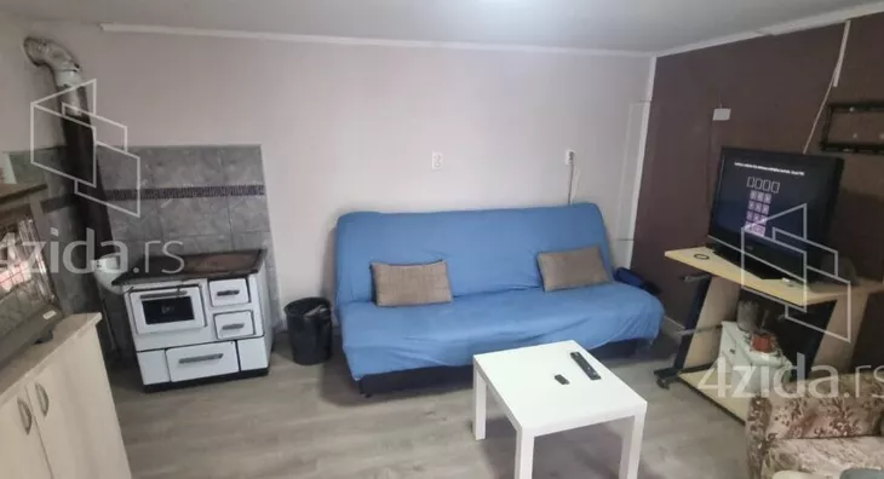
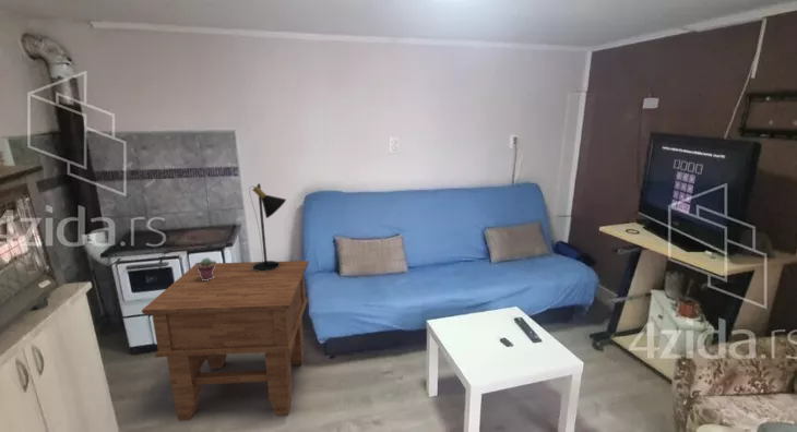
+ potted succulent (205, 267)
+ table lamp (263, 226)
+ side table (242, 335)
